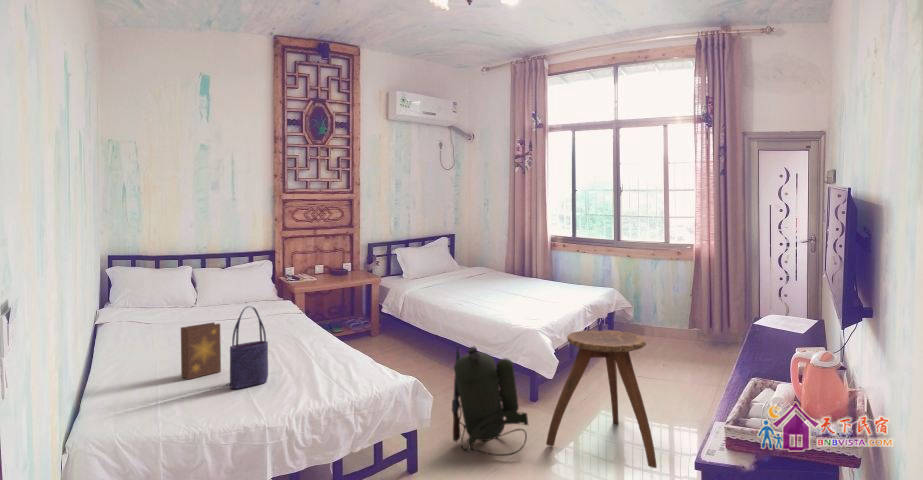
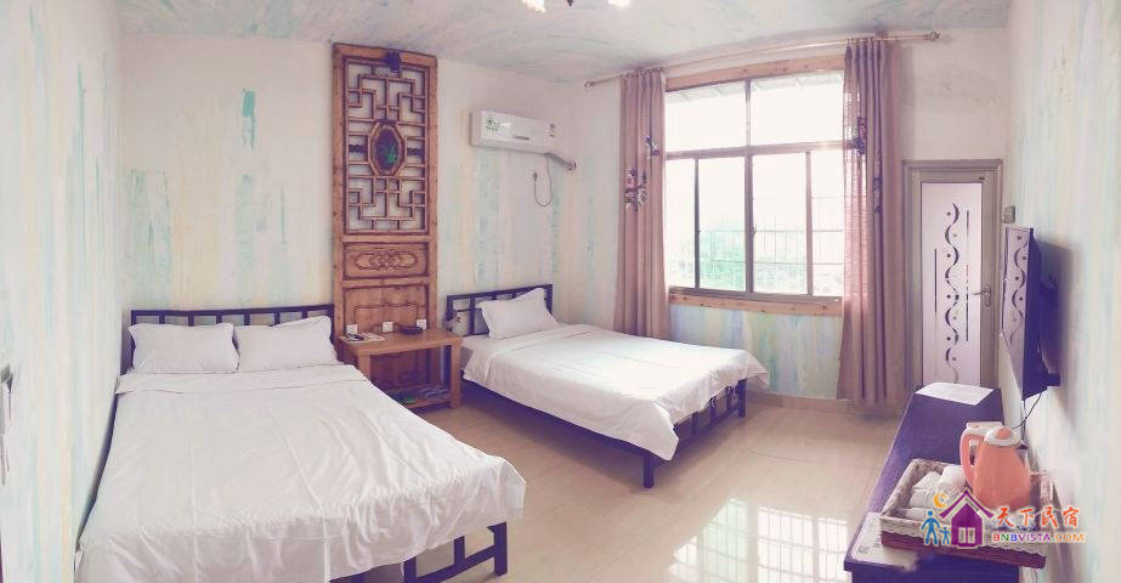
- book (201, 349)
- backpack (486, 394)
- stool (609, 385)
- tote bag (249, 345)
